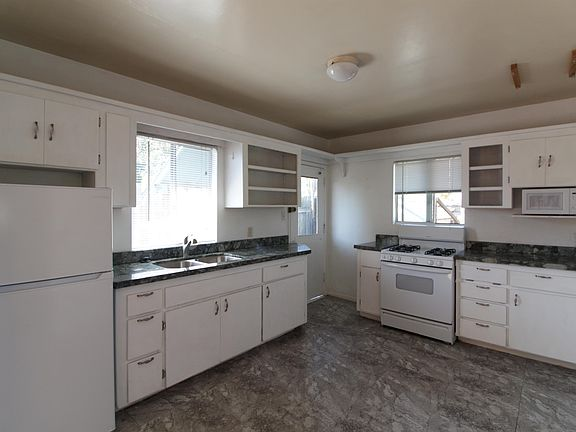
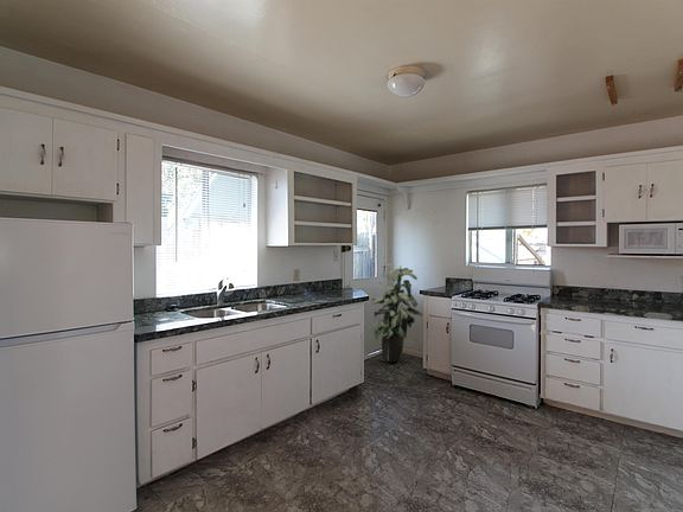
+ indoor plant (392, 312)
